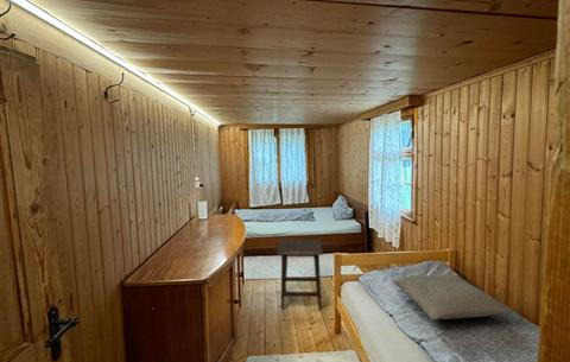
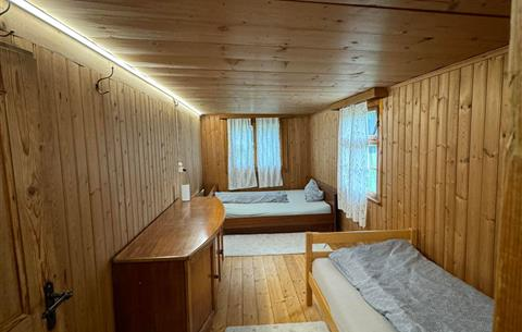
- side table (300, 278)
- pillow (445, 294)
